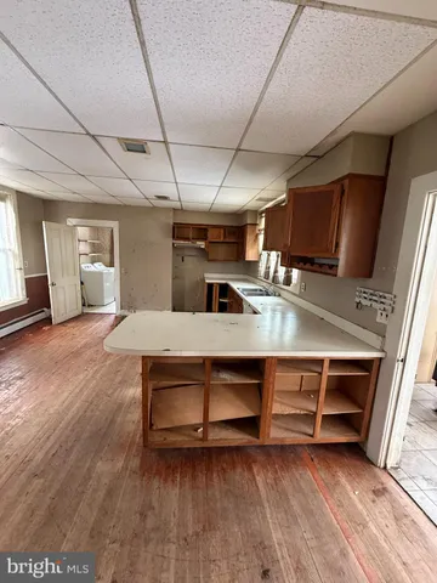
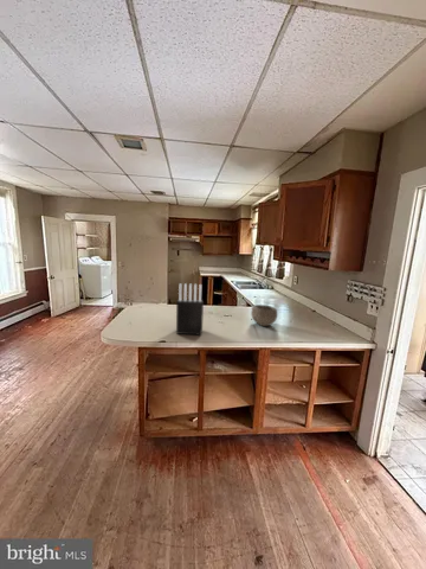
+ knife block (191, 307)
+ bowl (264, 314)
